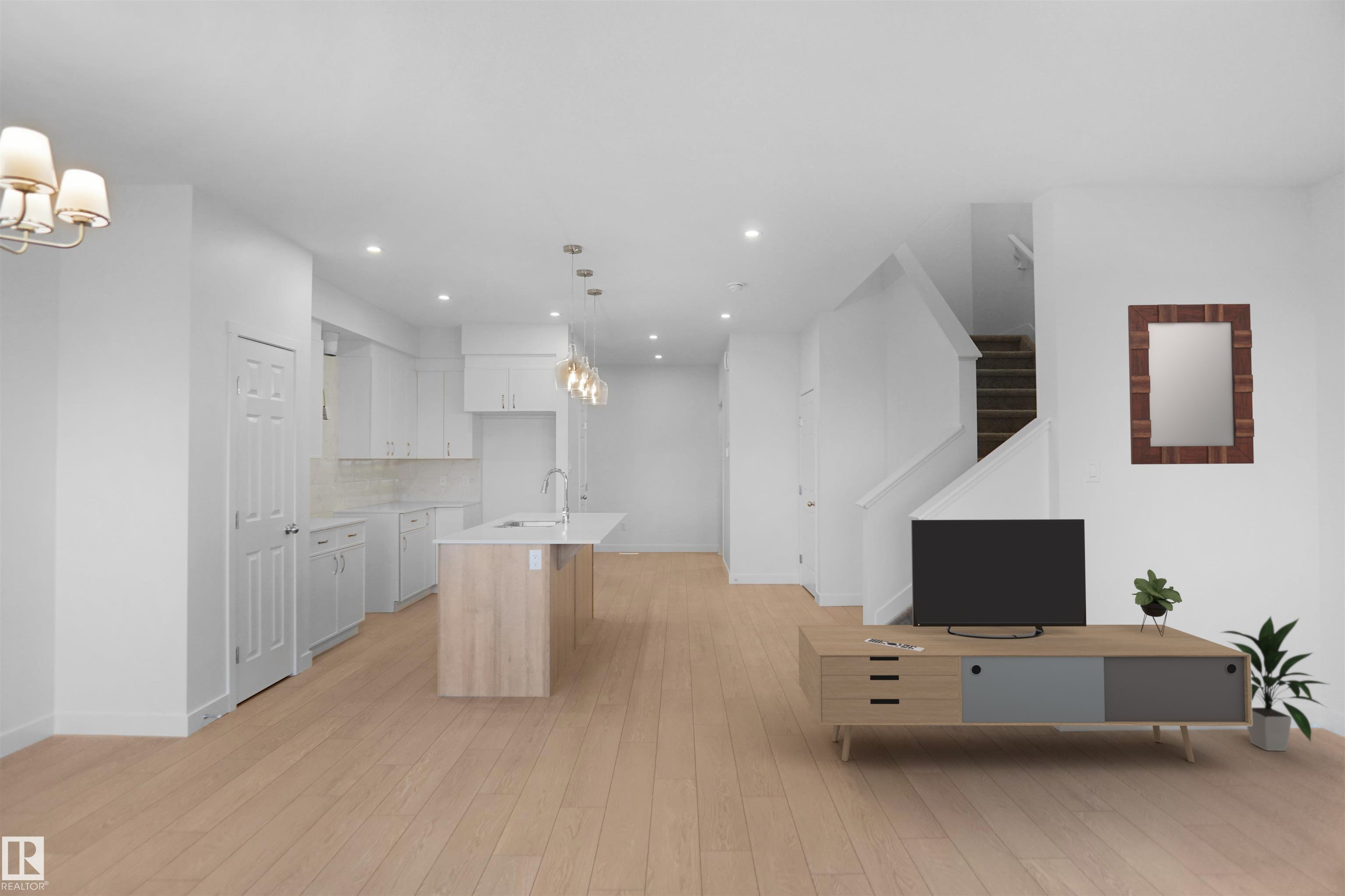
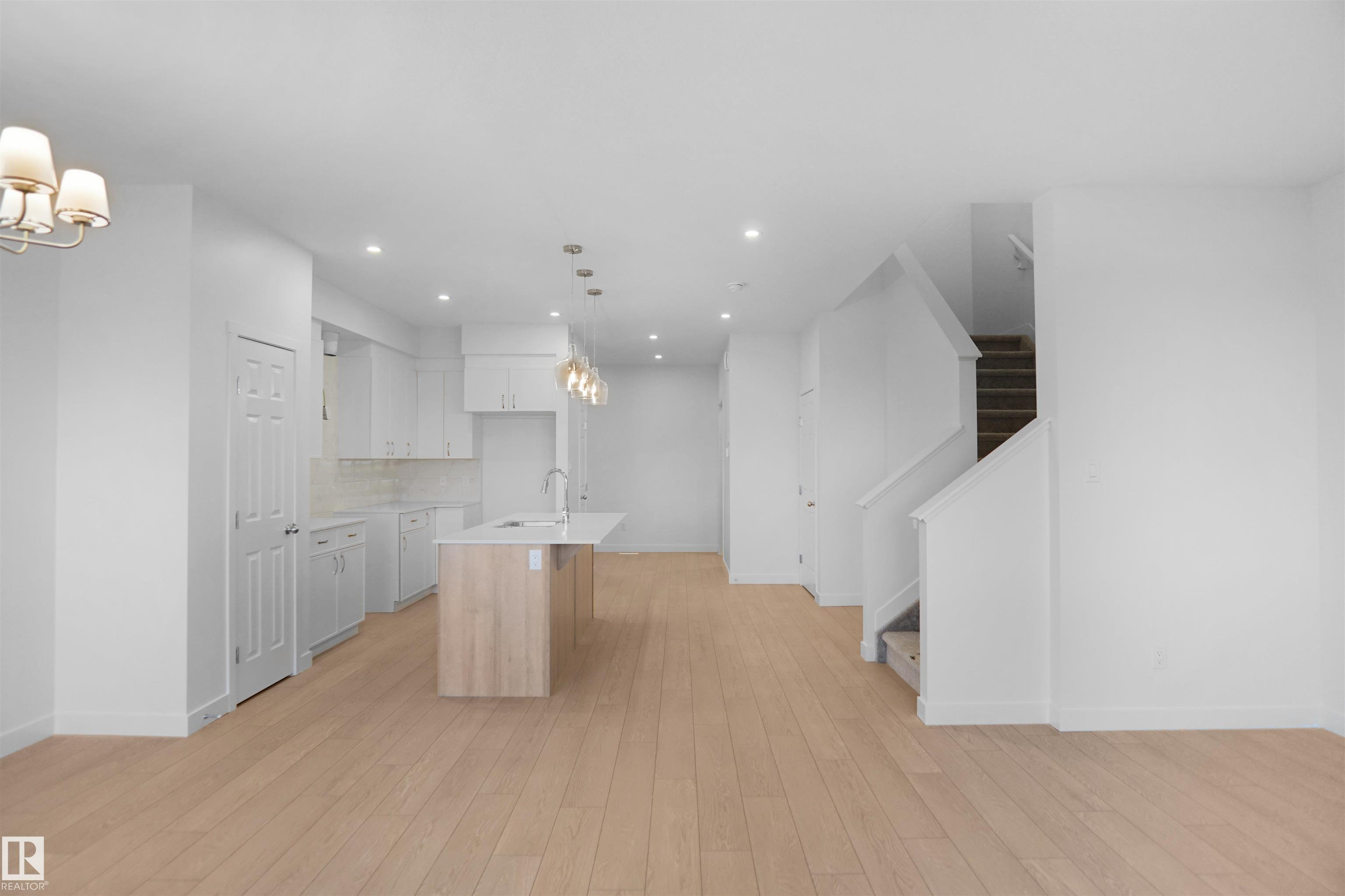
- media console (1002, 634)
- home mirror (1191, 384)
- indoor plant (1268, 683)
